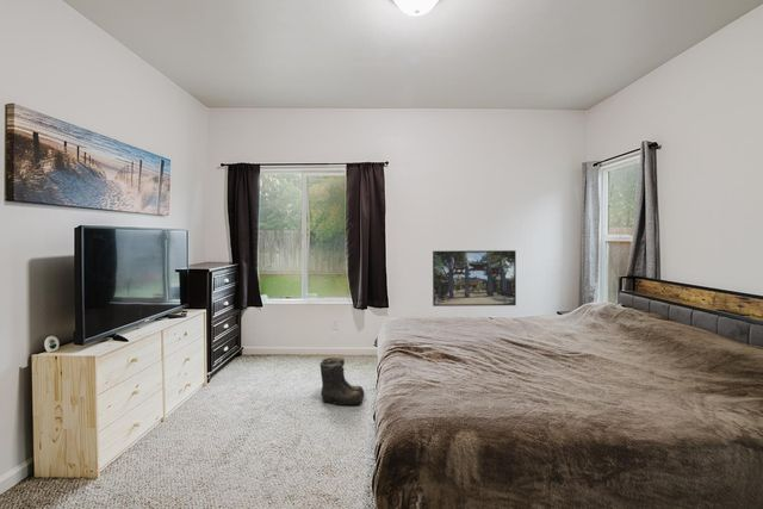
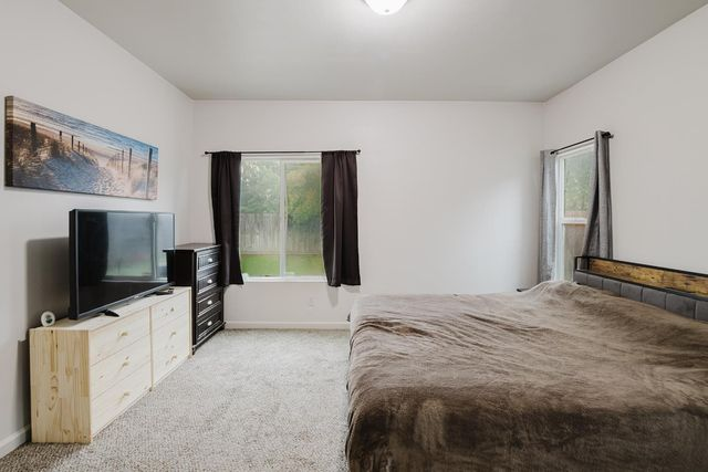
- boots (342, 379)
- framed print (473, 278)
